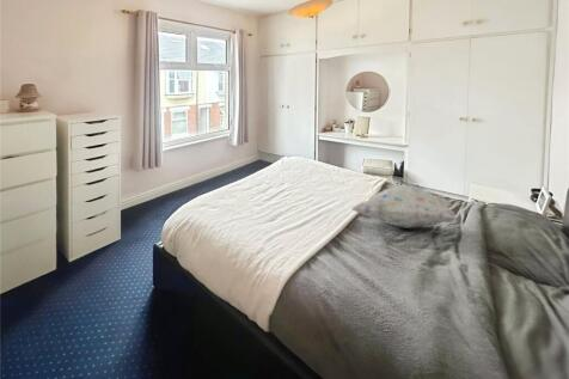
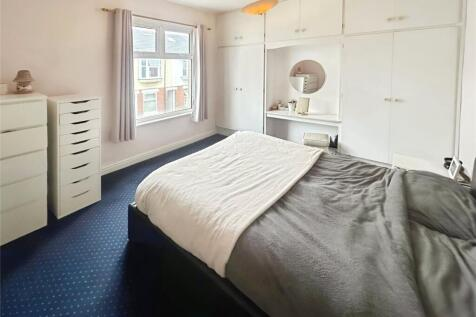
- decorative pillow (405, 206)
